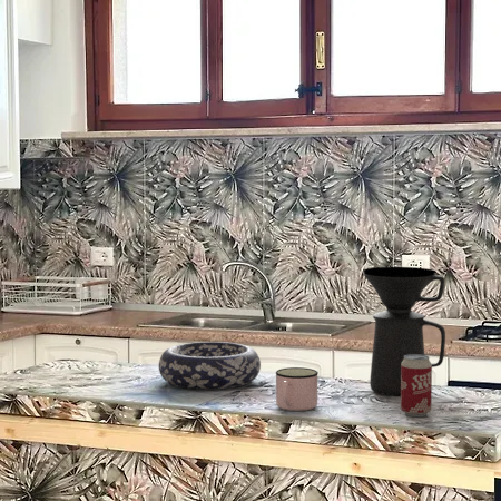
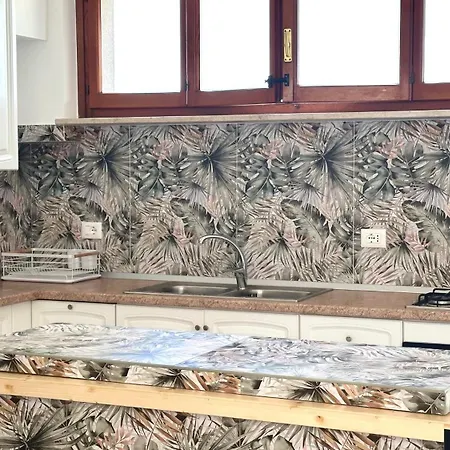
- mug (294, 390)
- coffee maker (399, 331)
- beverage can (415, 385)
- decorative bowl (209, 365)
